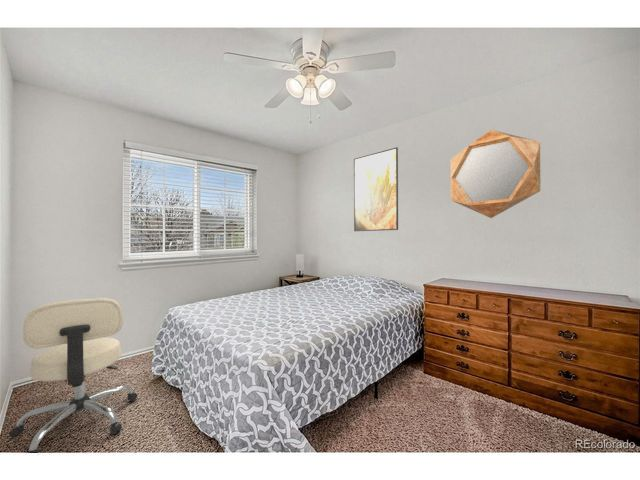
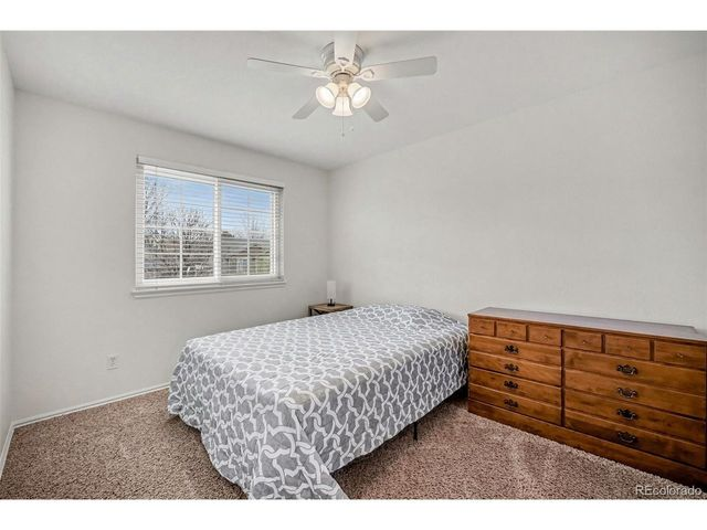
- chair (79, 357)
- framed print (374, 192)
- home mirror (489, 173)
